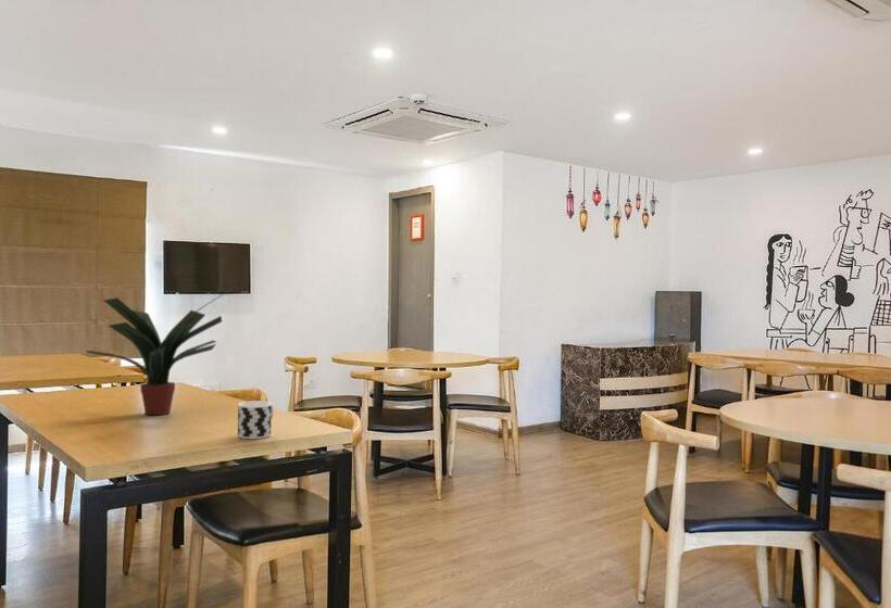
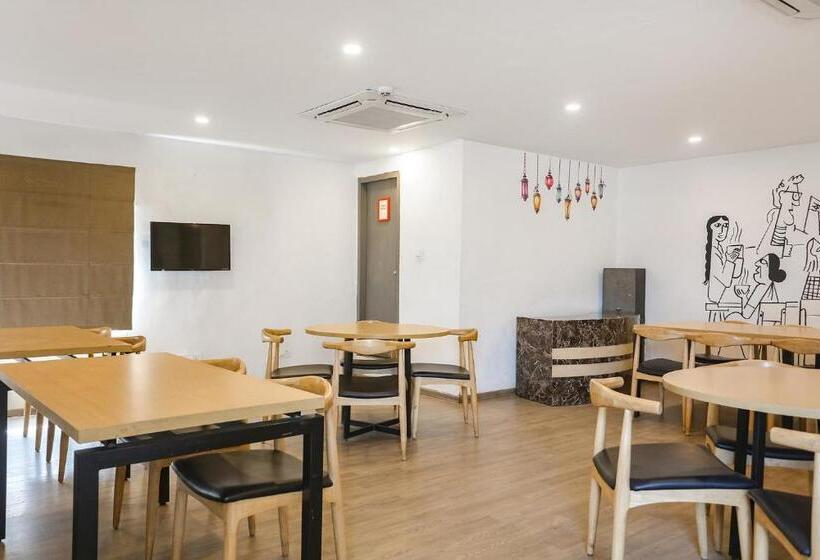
- cup (258, 418)
- potted plant (165, 349)
